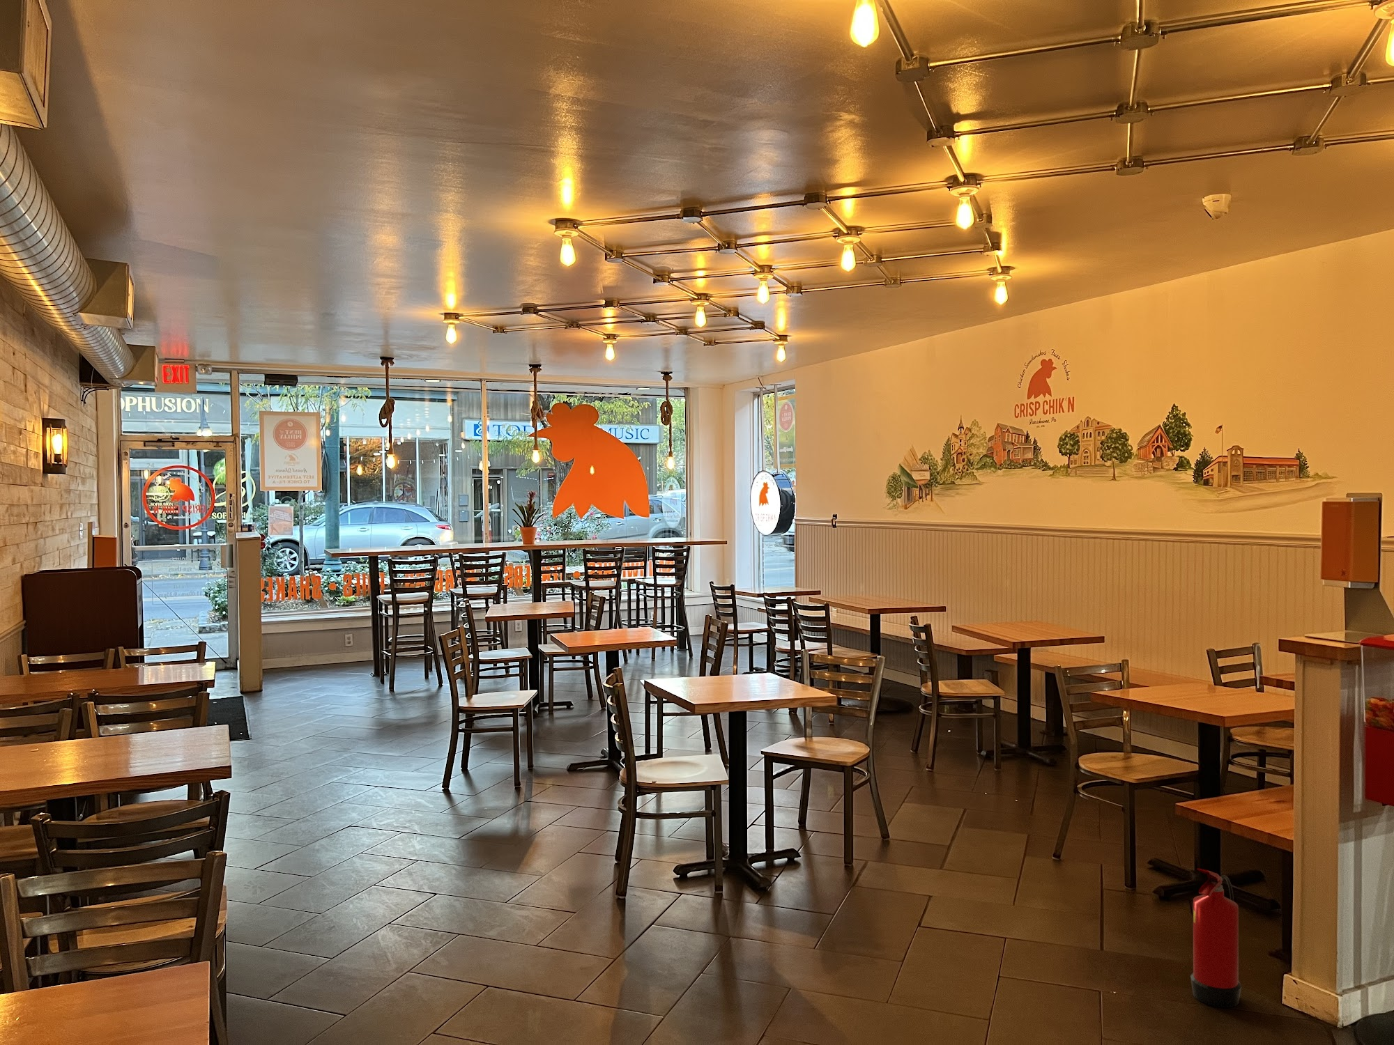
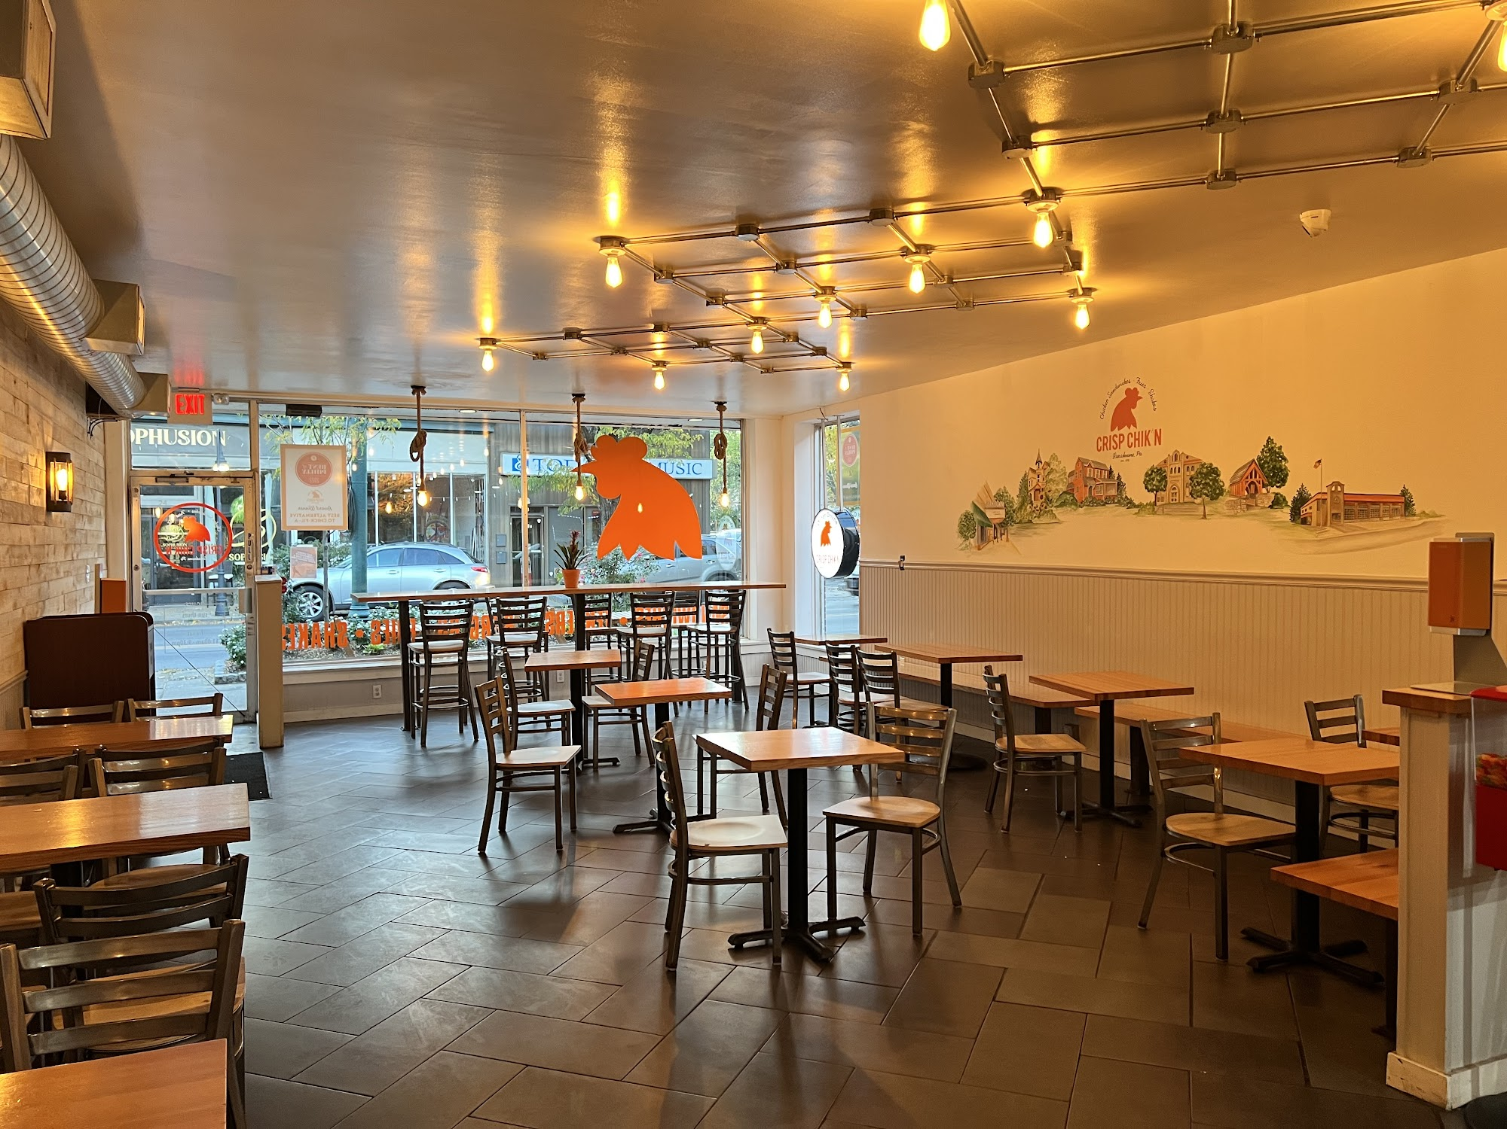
- fire extinguisher (1217, 928)
